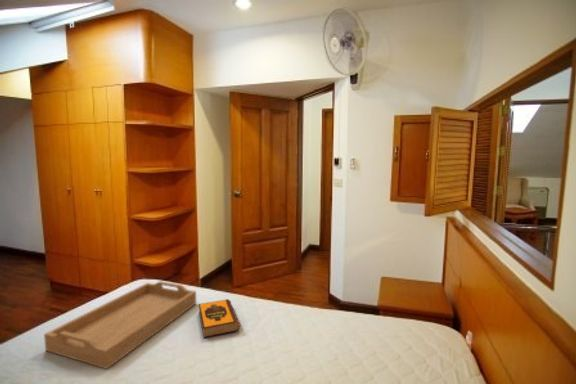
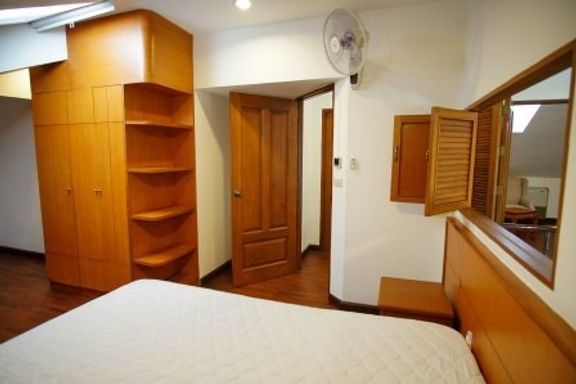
- hardback book (218, 316)
- serving tray (131, 314)
